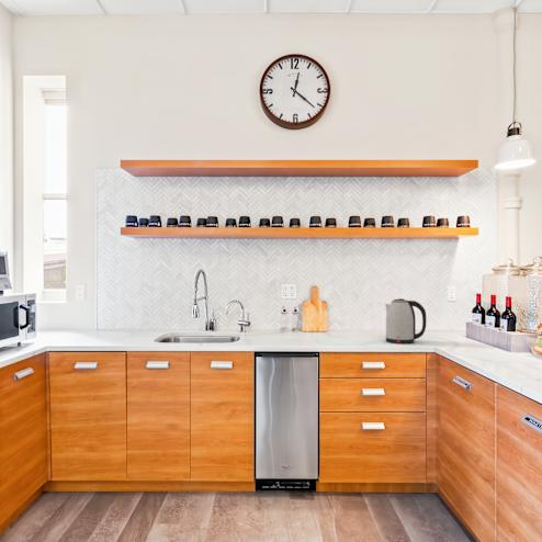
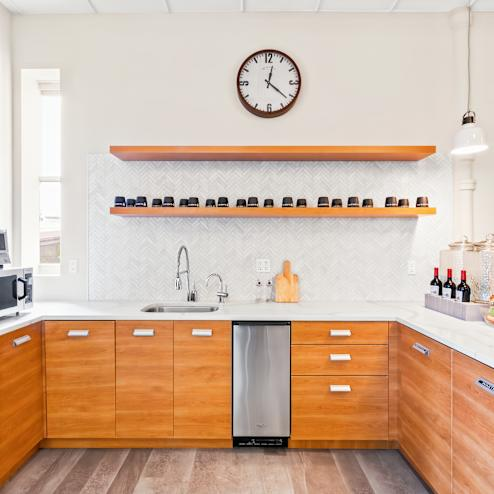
- kettle (405, 319)
